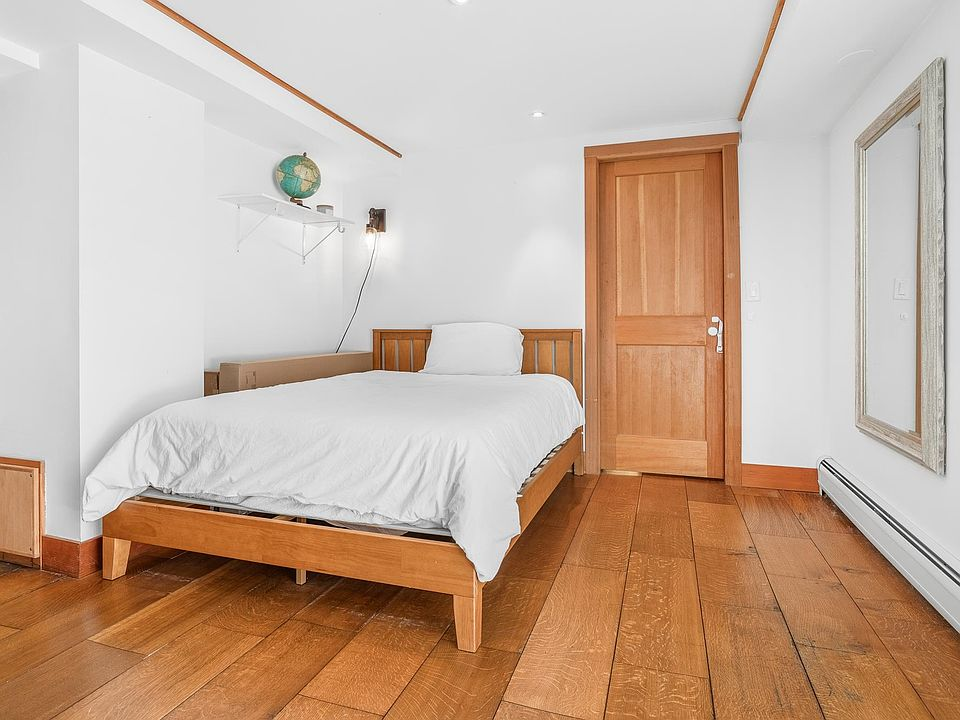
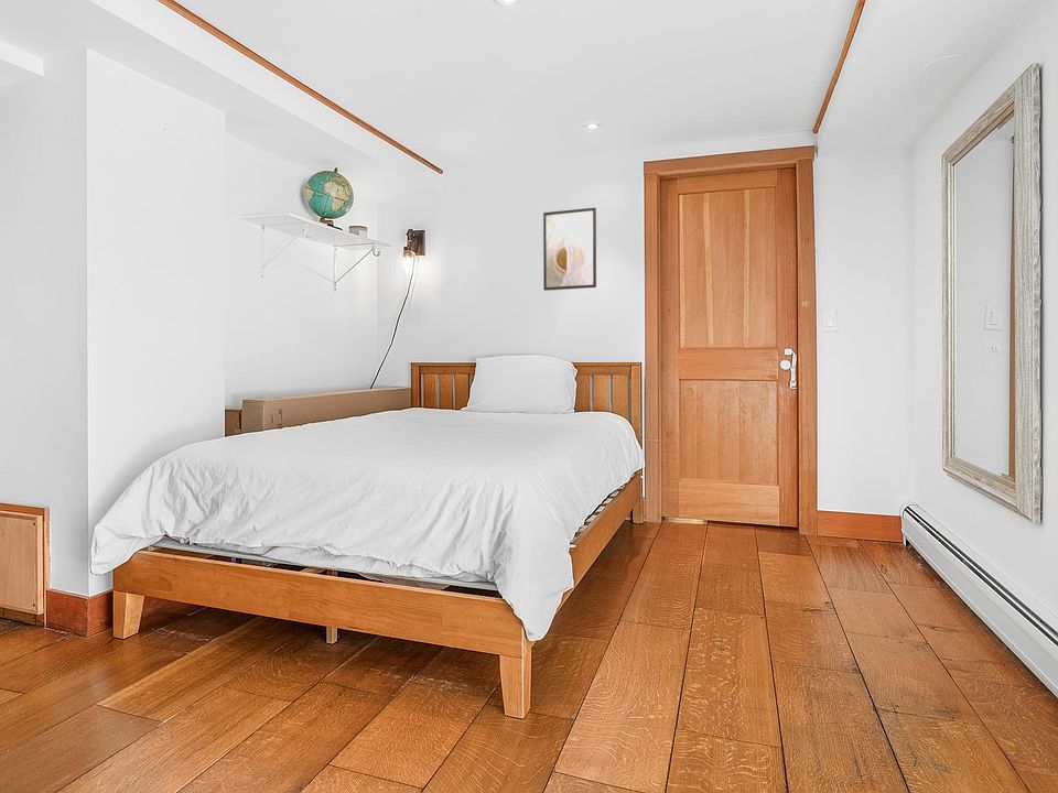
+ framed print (569, 249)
